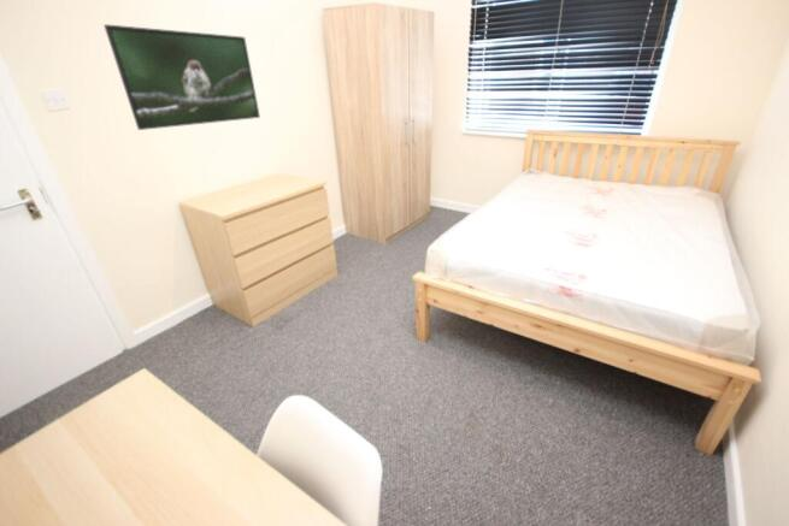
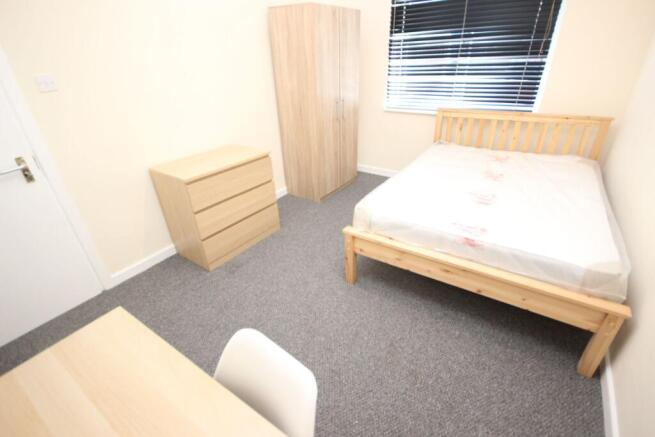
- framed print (195, 79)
